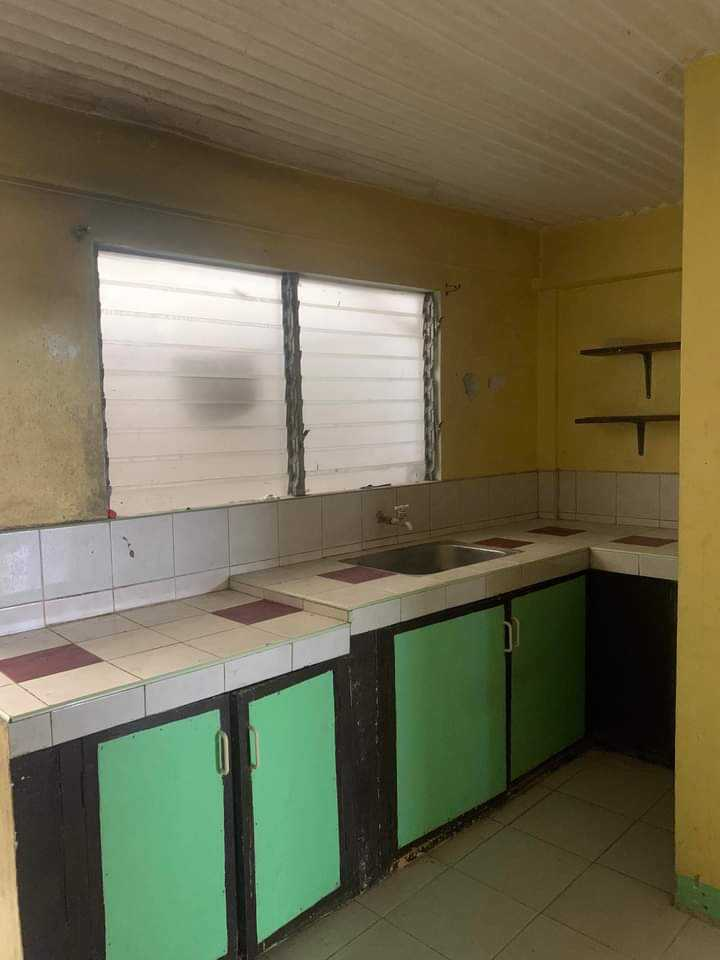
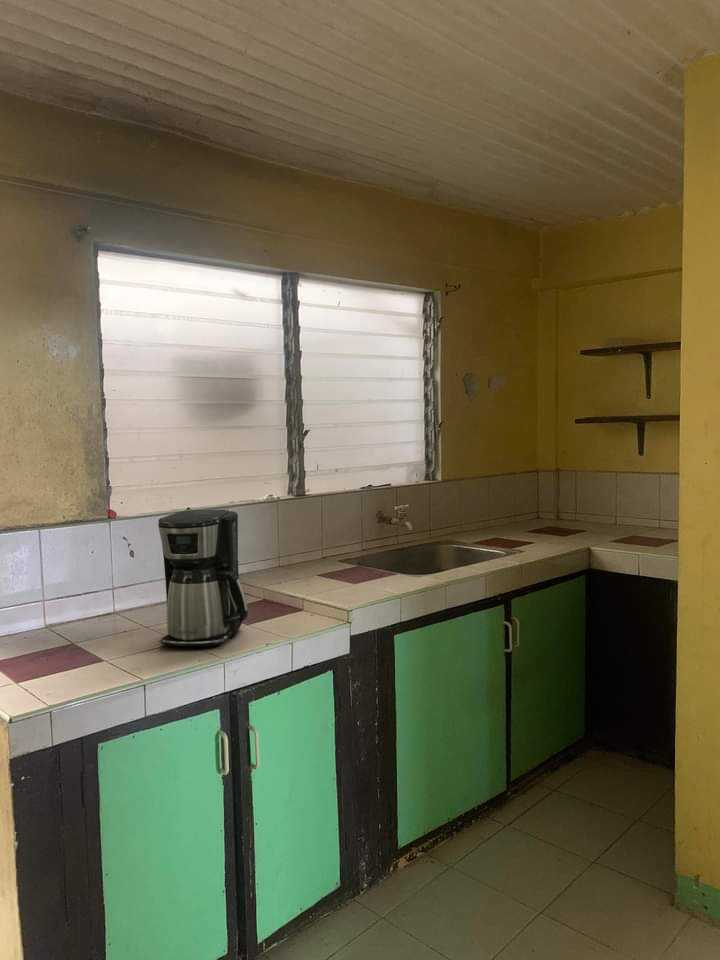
+ coffee maker (213, 572)
